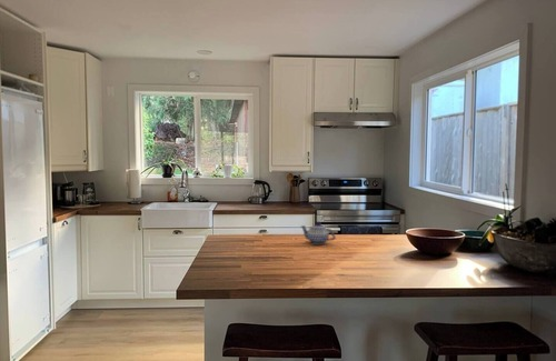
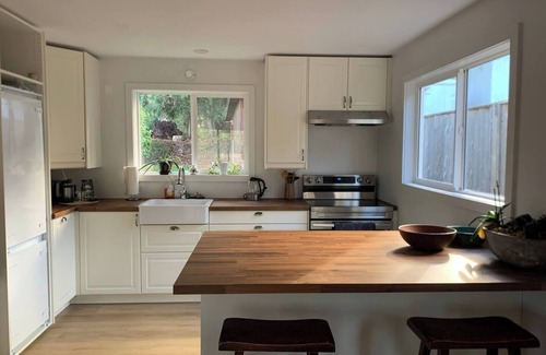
- teapot (317, 232)
